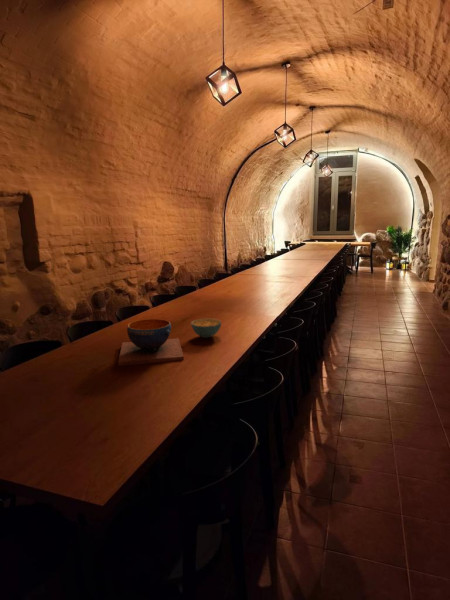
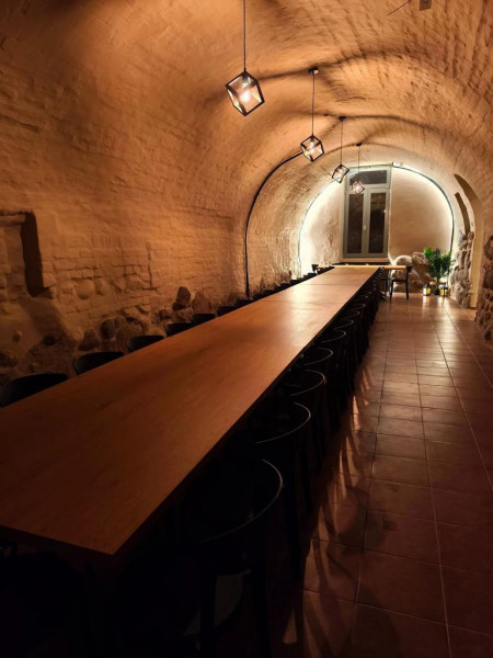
- decorative bowl (150, 338)
- cereal bowl (206, 329)
